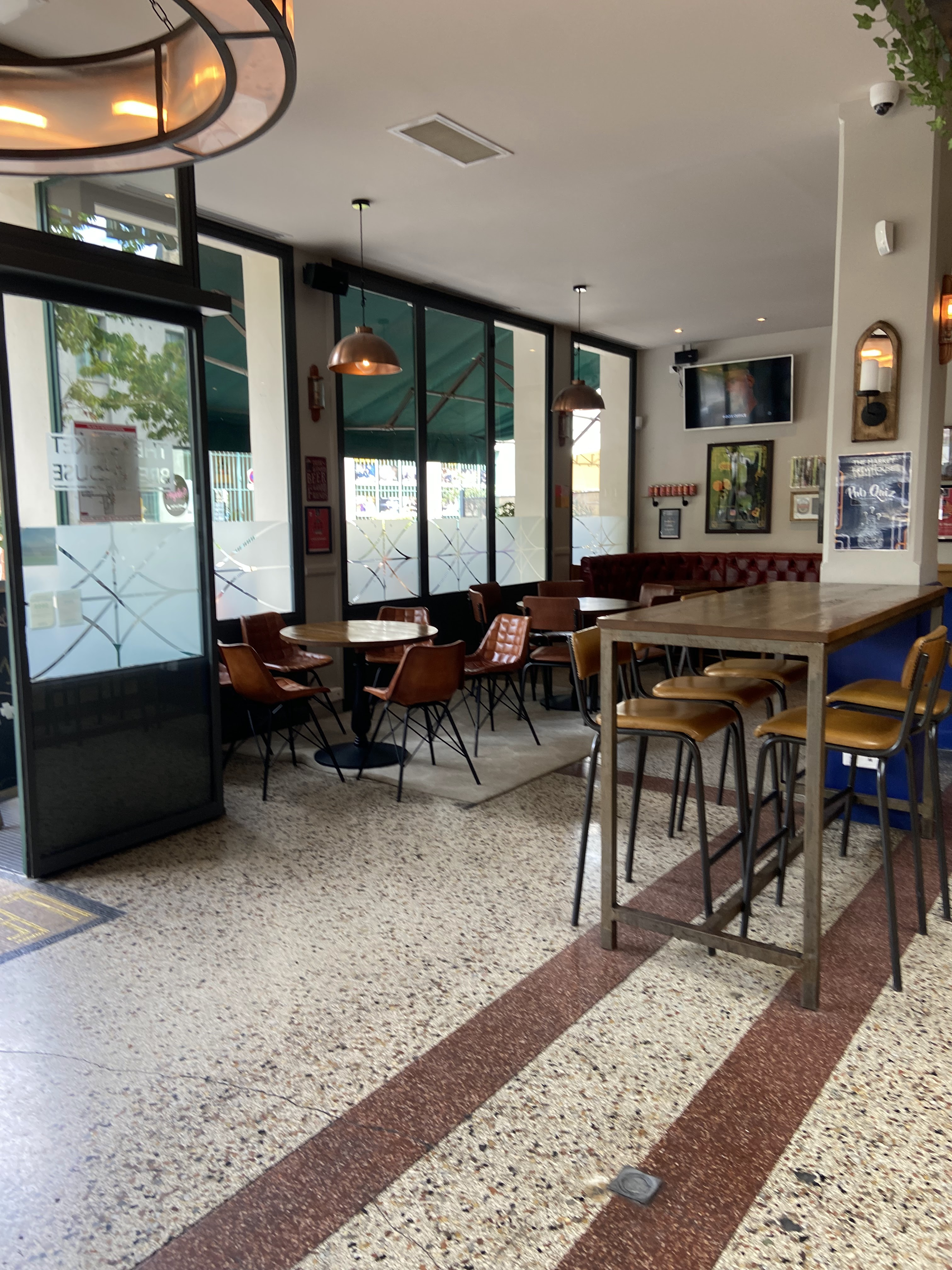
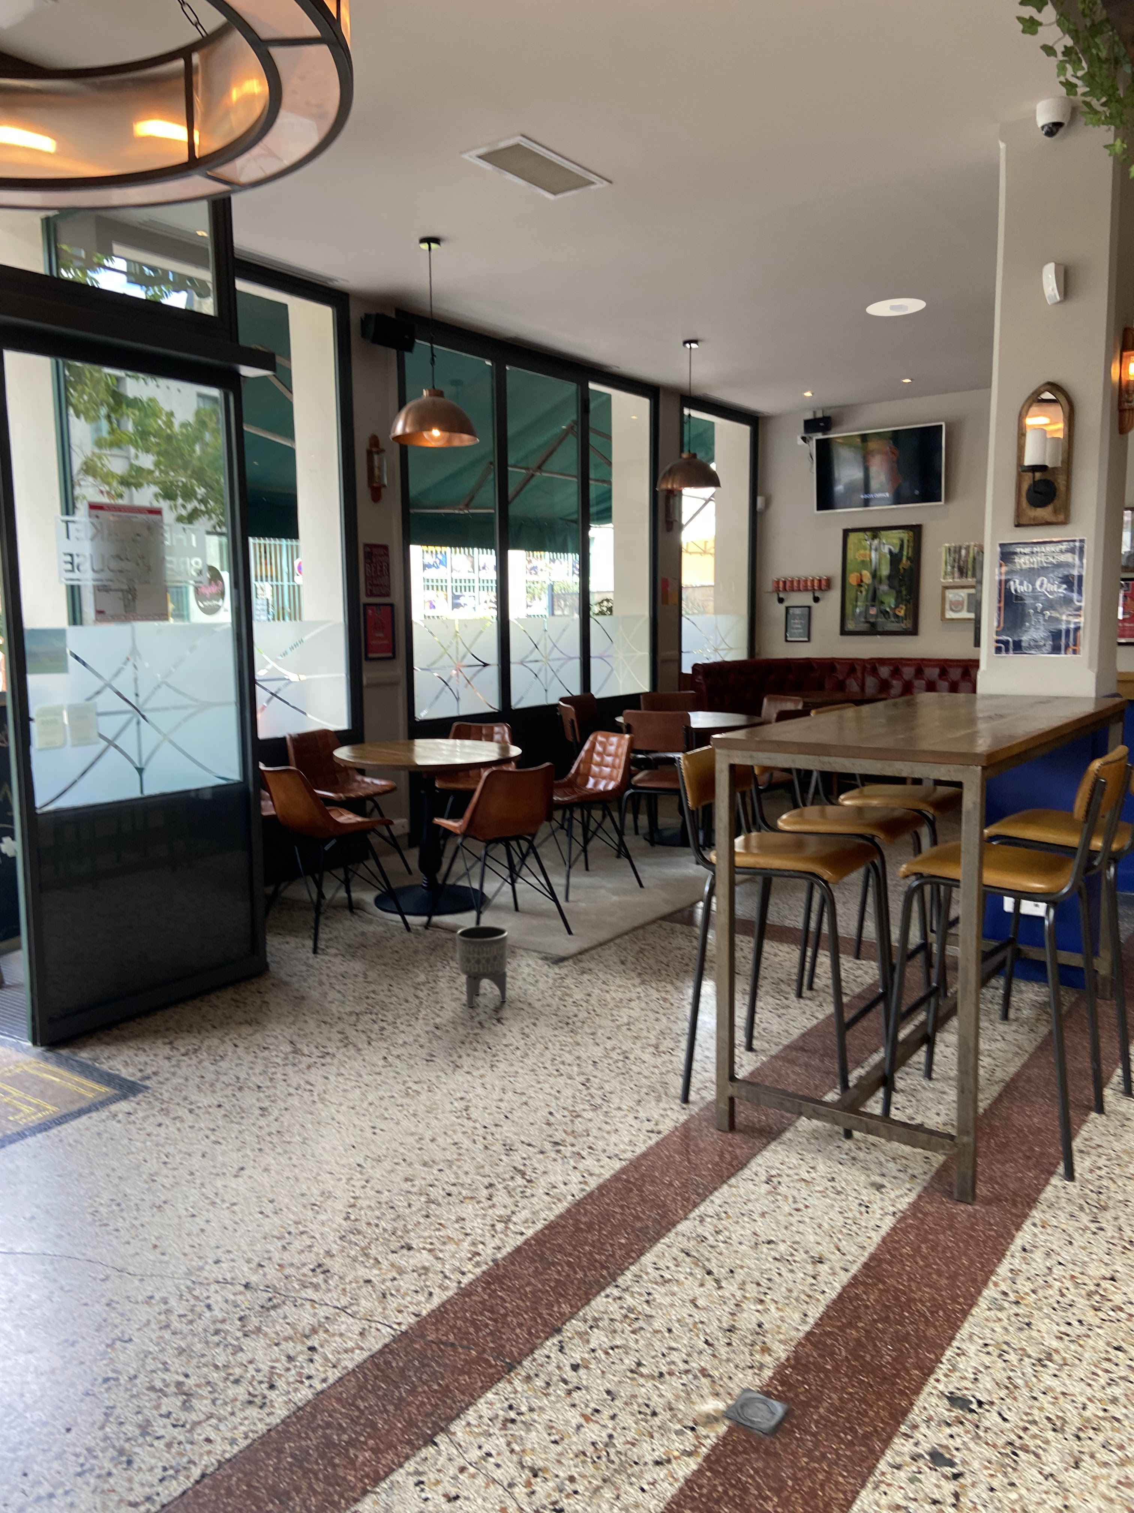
+ planter (482, 966)
+ recessed light (896, 304)
